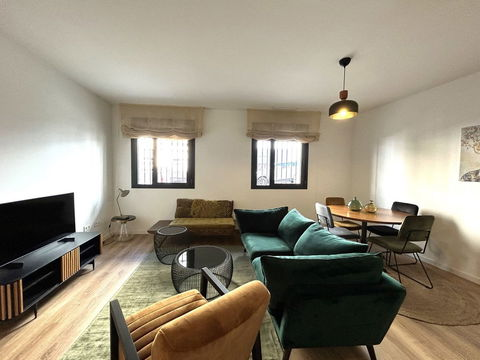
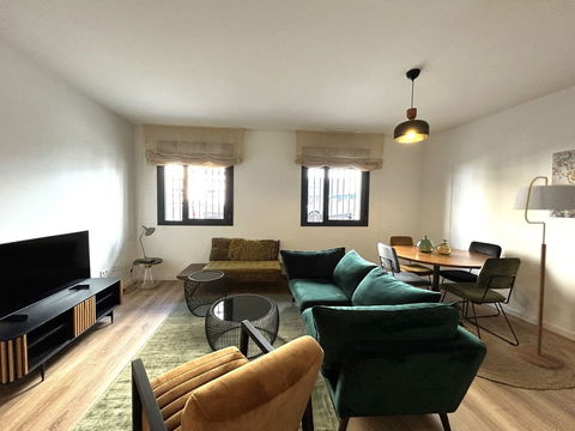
+ floor lamp (540, 268)
